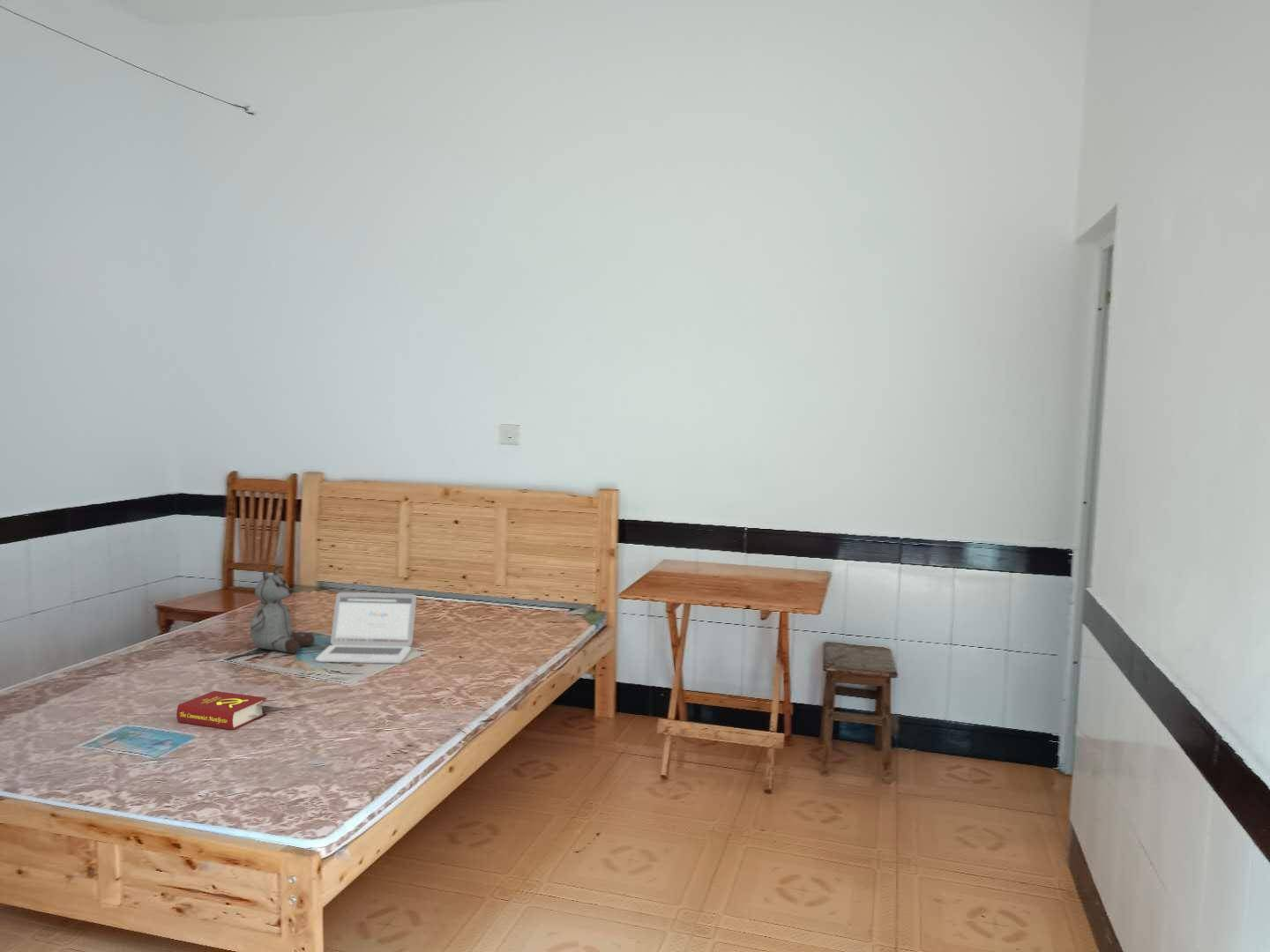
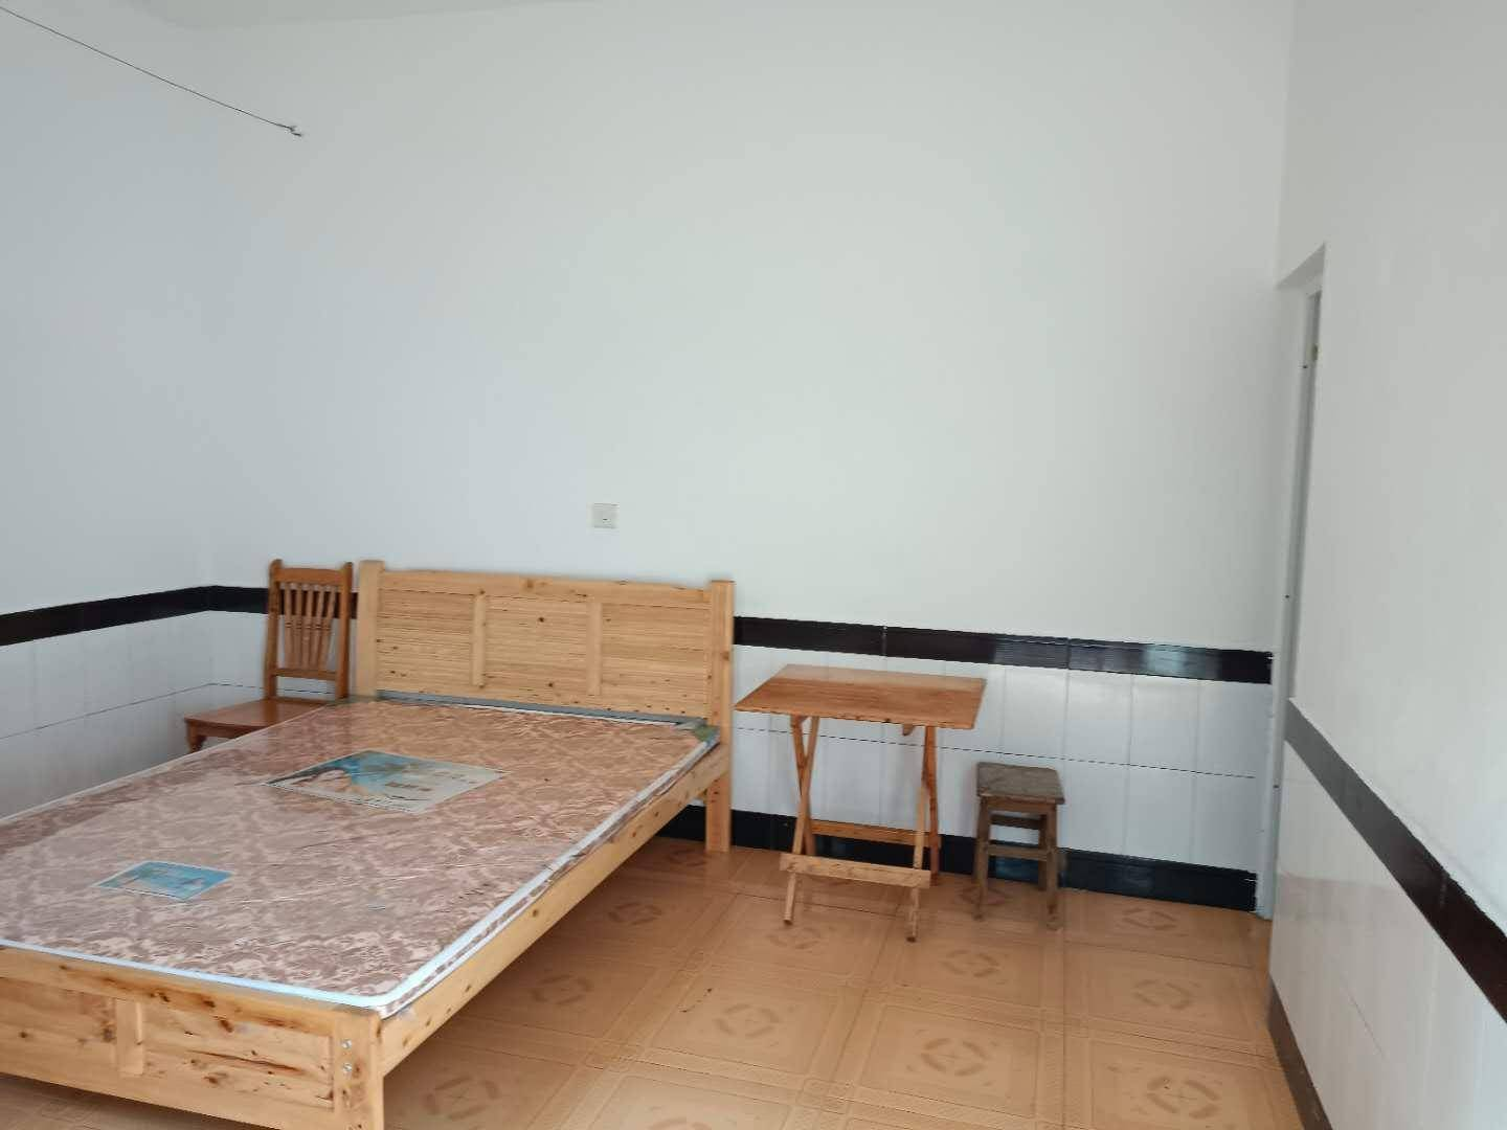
- stuffed bear (281, 608)
- book (222, 710)
- laptop (367, 627)
